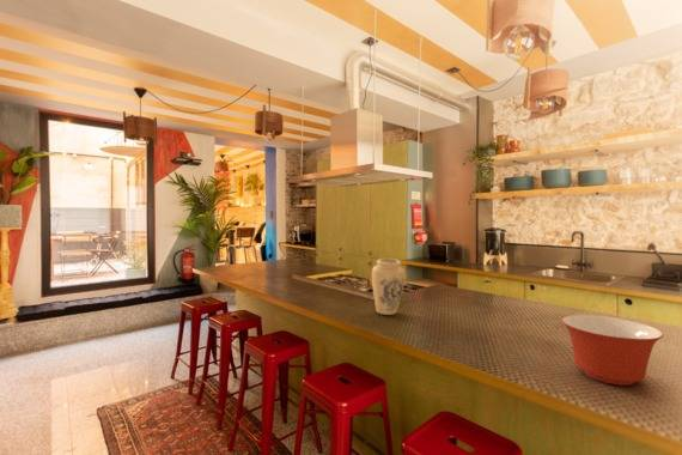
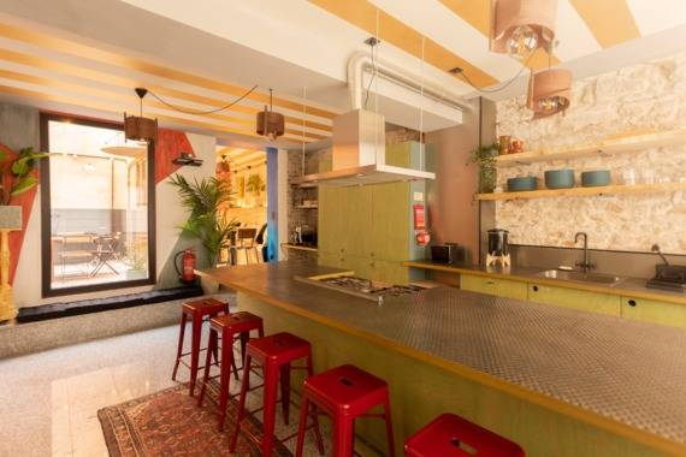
- vase (388, 286)
- mixing bowl (608, 351)
